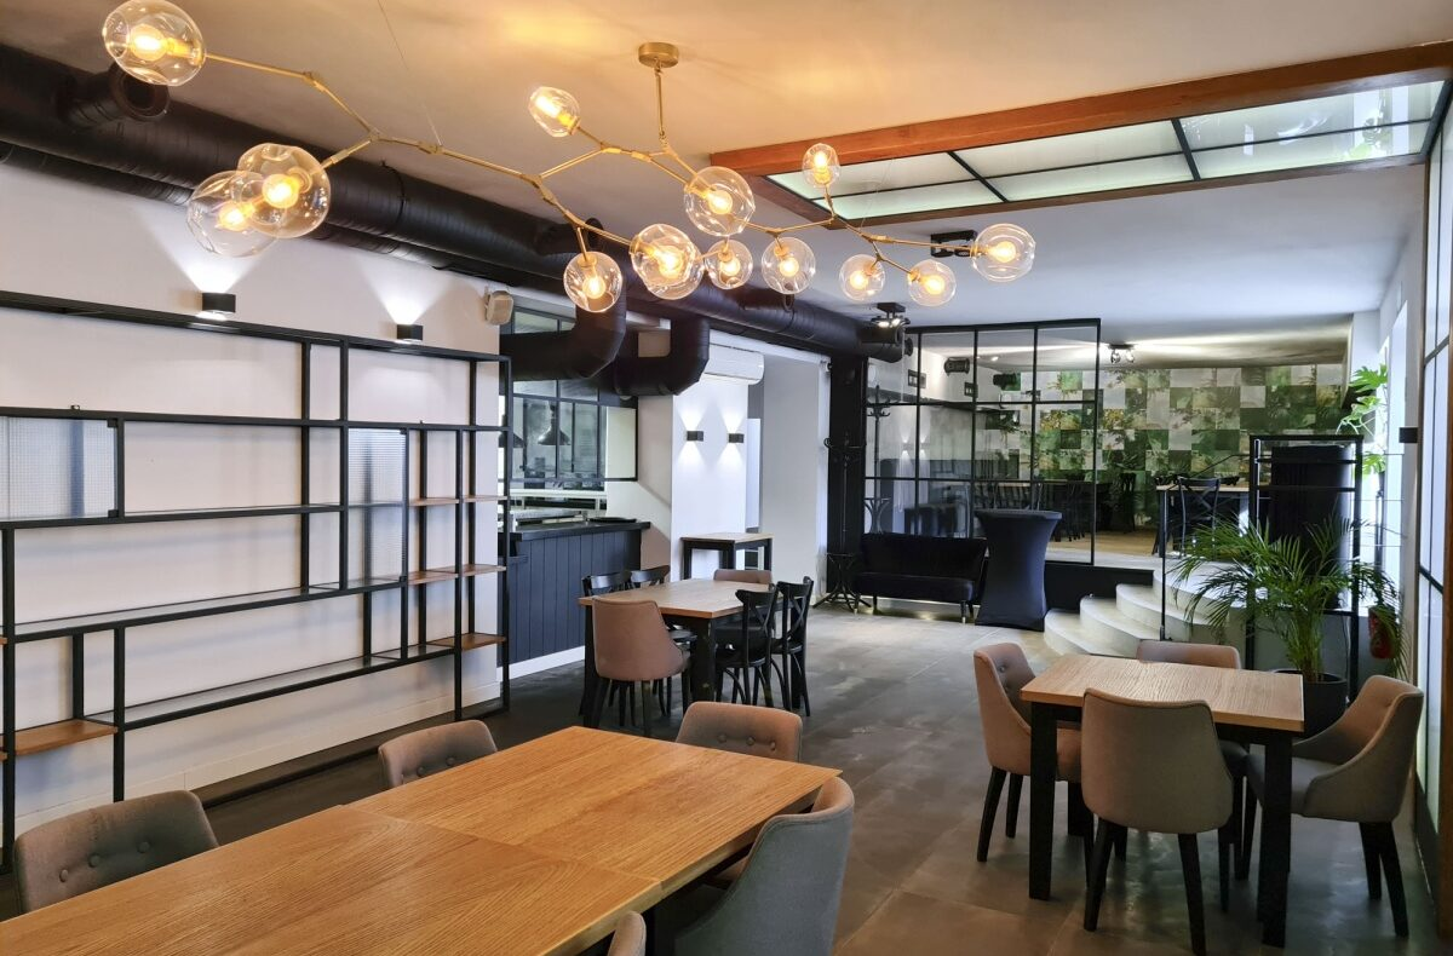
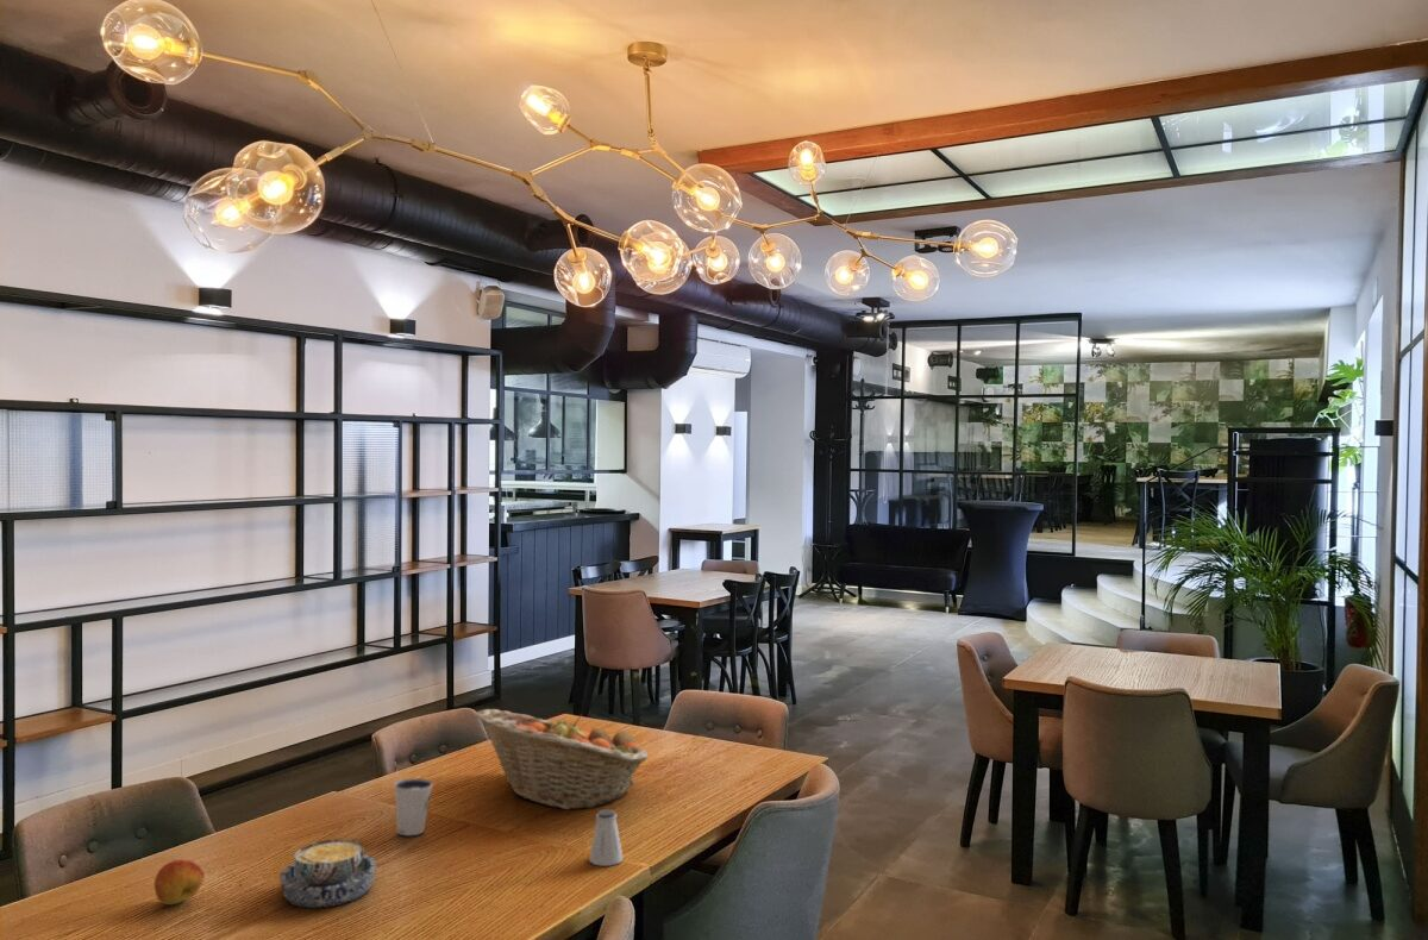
+ fruit basket (560, 748)
+ saltshaker (606, 835)
+ bowl (328, 870)
+ fruit (177, 881)
+ dixie cup (413, 807)
